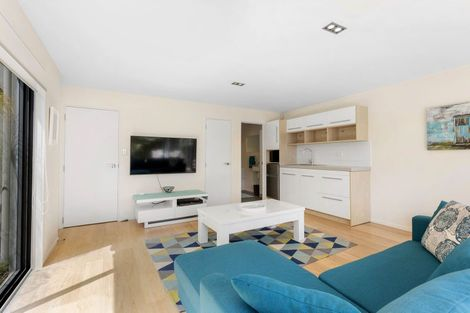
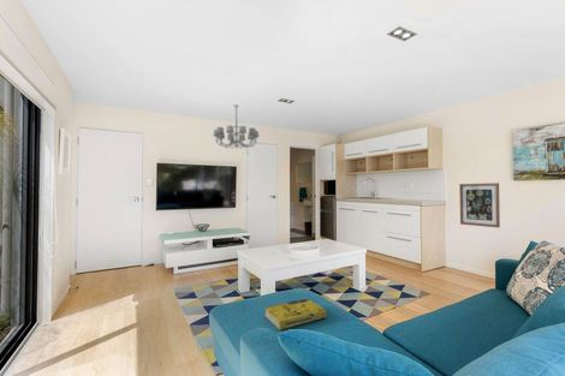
+ wall art (478, 204)
+ chandelier (236, 127)
+ book (295, 311)
